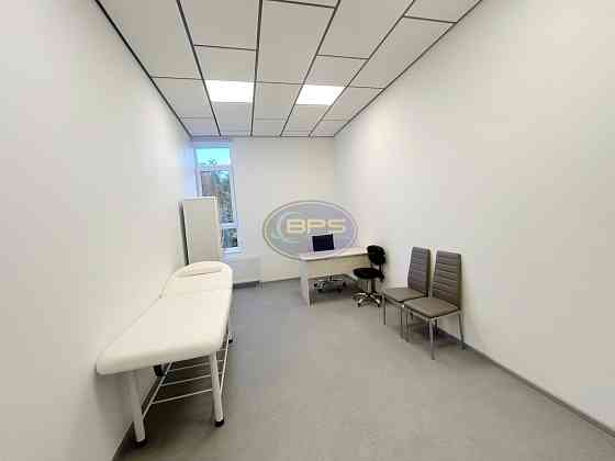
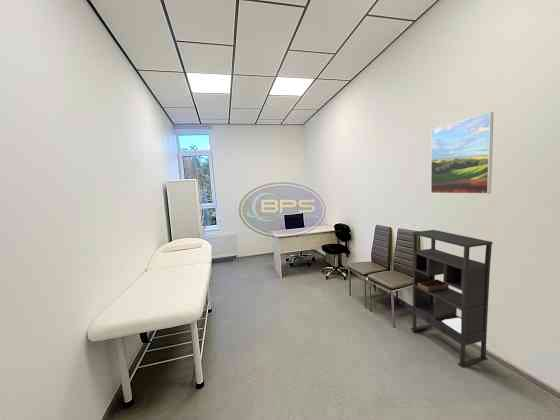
+ bookshelf (446, 291)
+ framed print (457, 158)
